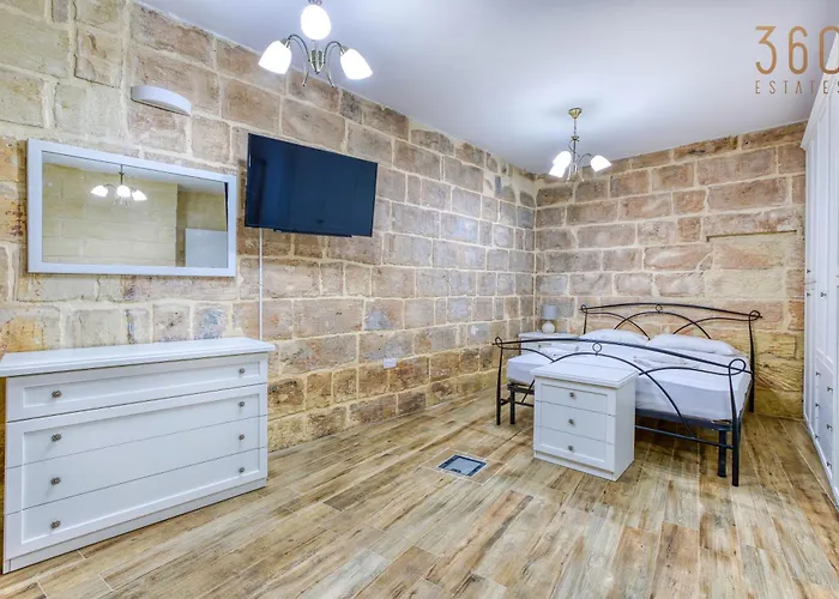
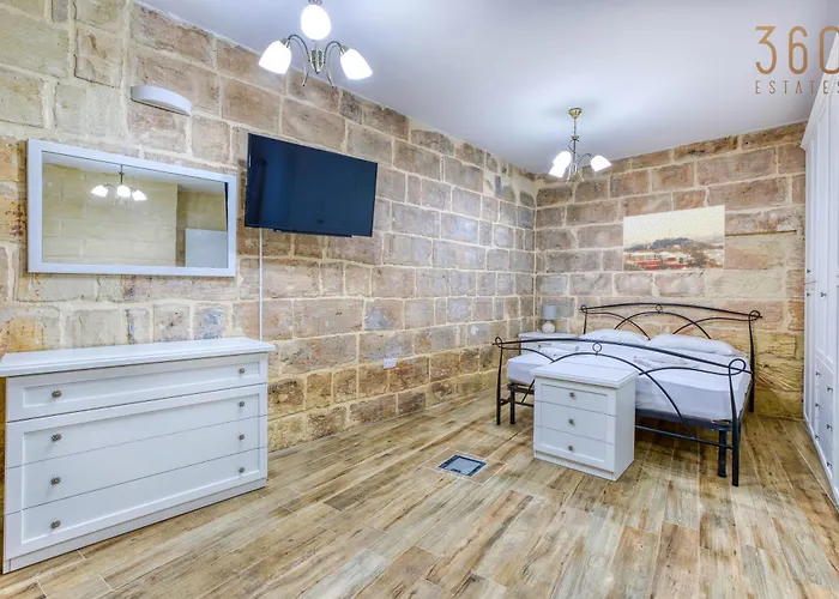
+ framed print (670, 241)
